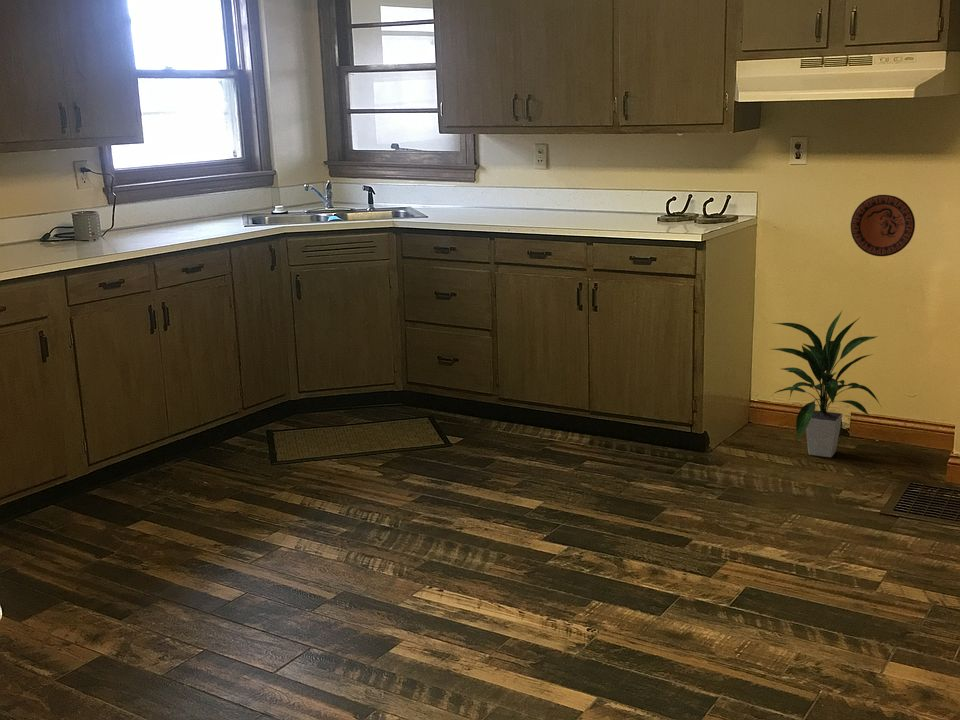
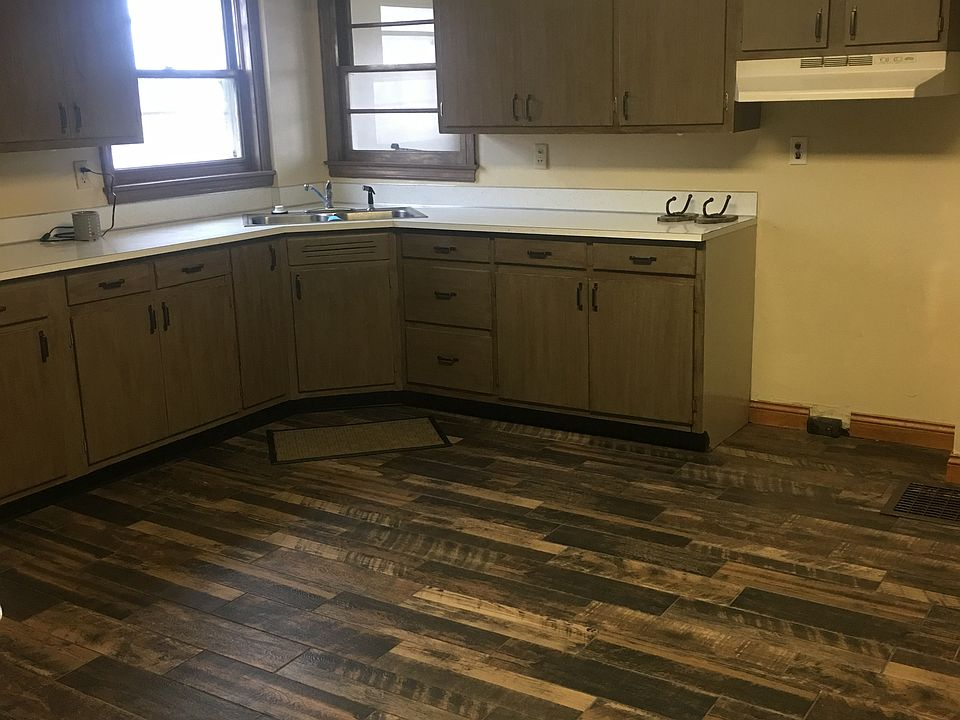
- indoor plant (821, 383)
- decorative plate (882, 225)
